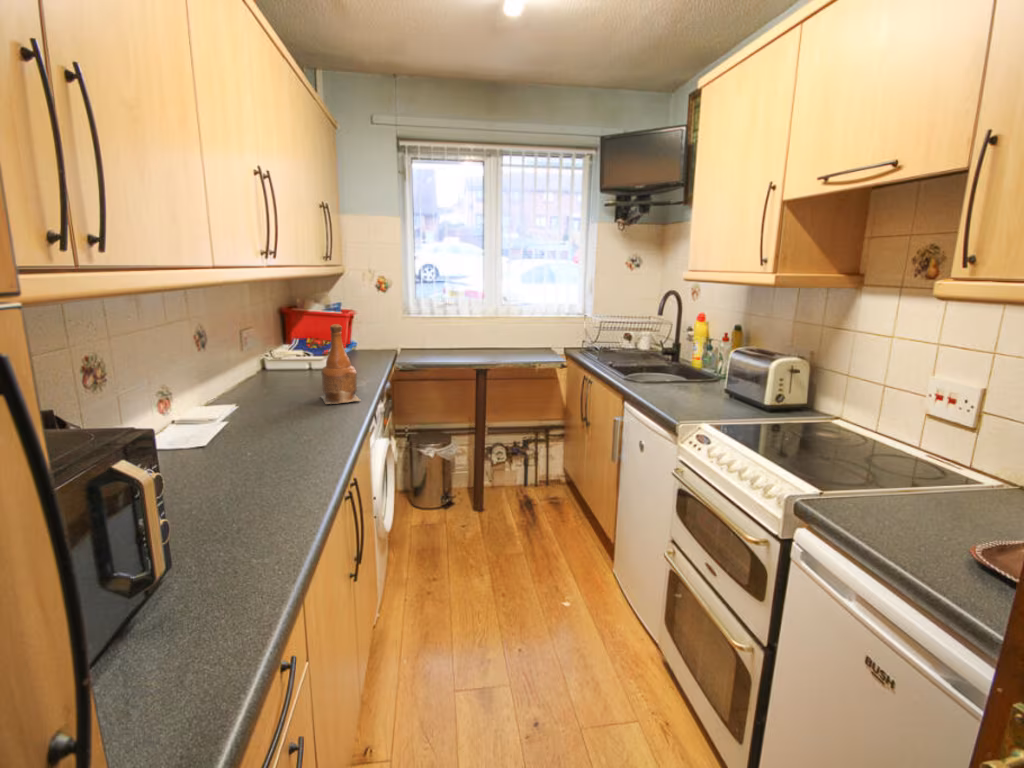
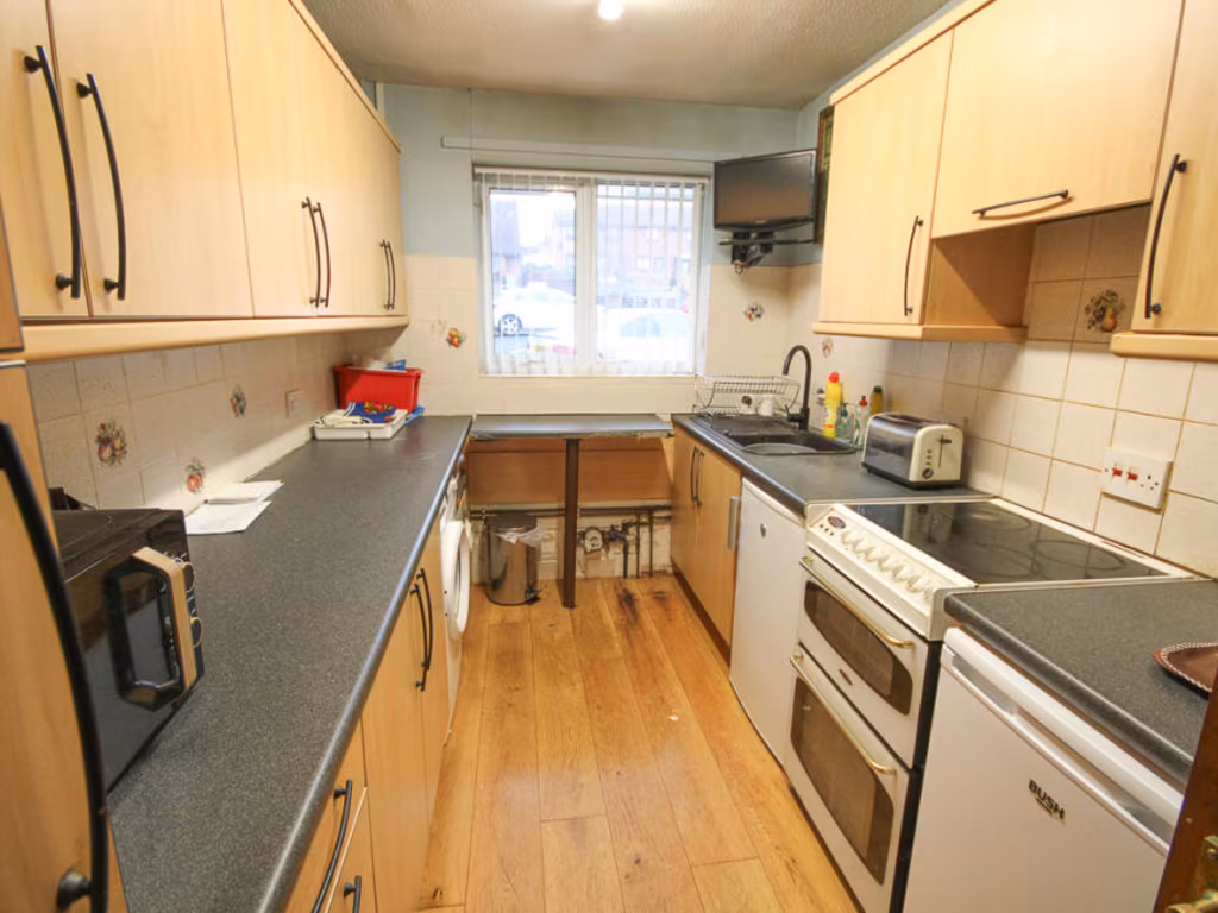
- bottle (338, 362)
